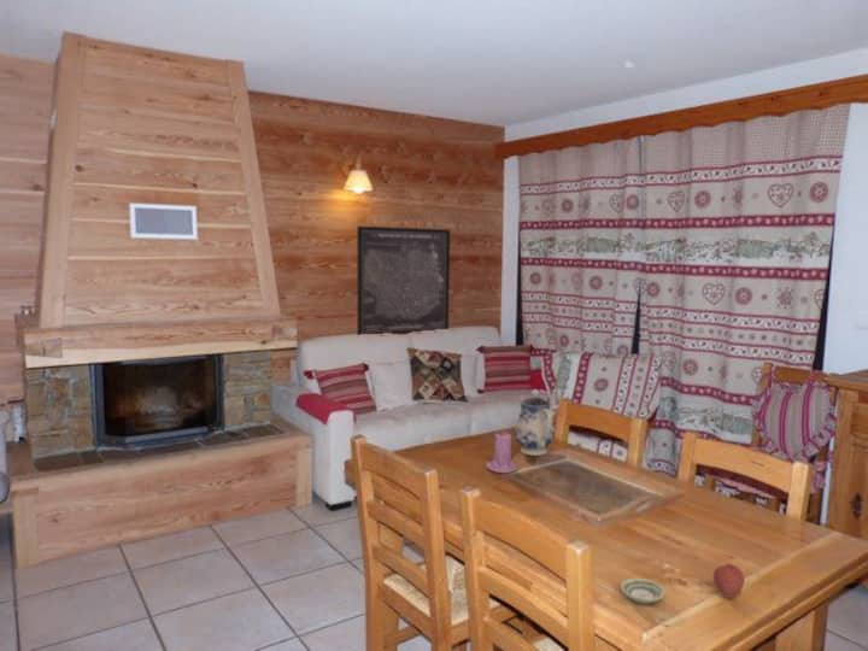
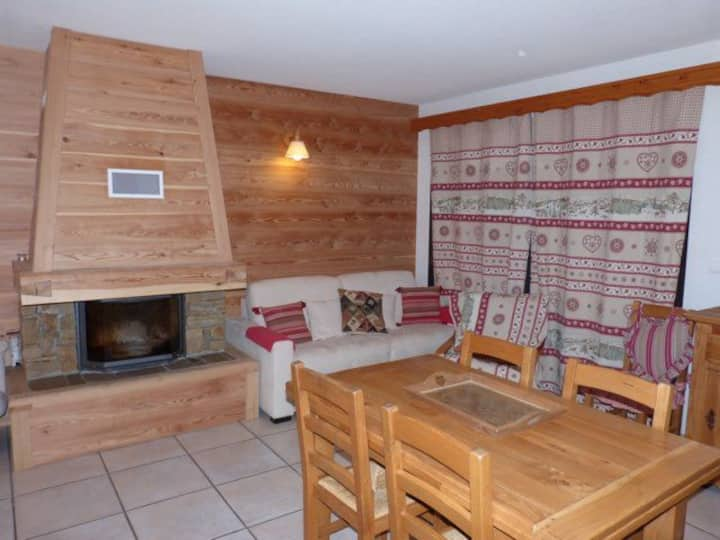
- candle (502, 447)
- wall art (405, 281)
- saucer (641, 592)
- teapot (534, 420)
- fruit (728, 580)
